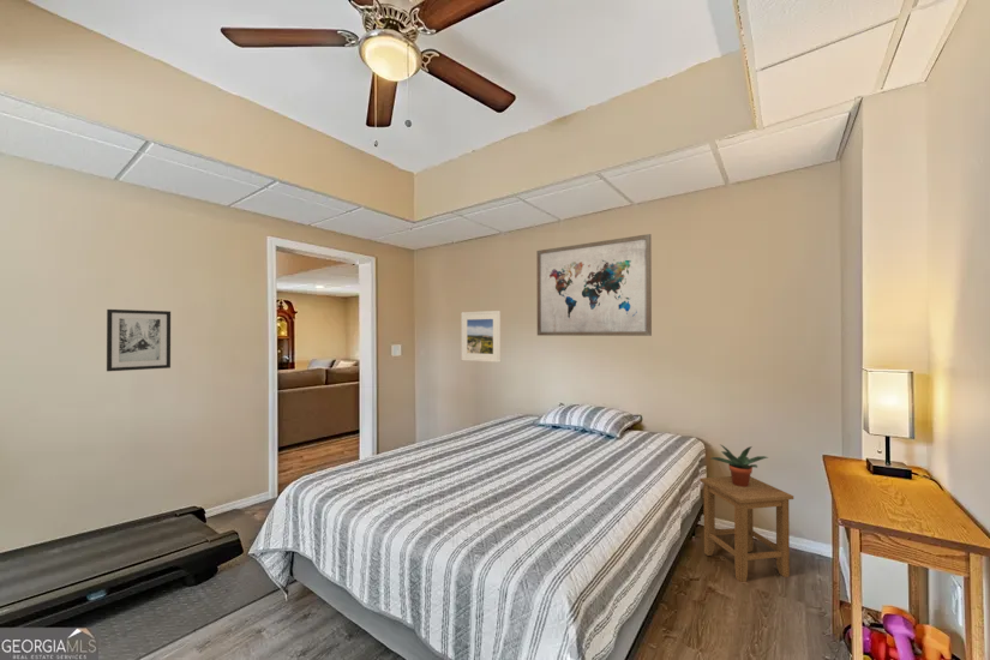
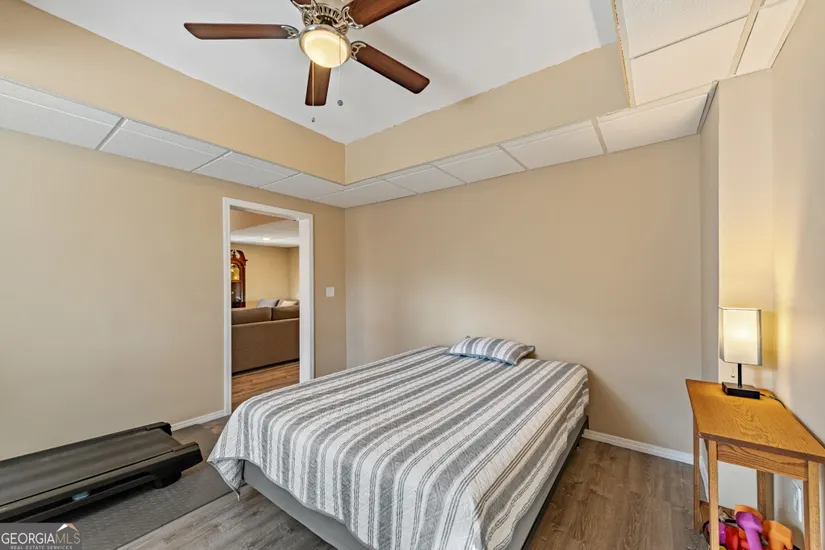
- wall art (139, 340)
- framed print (480, 336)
- stool (744, 524)
- potted plant (739, 462)
- wall art (588, 289)
